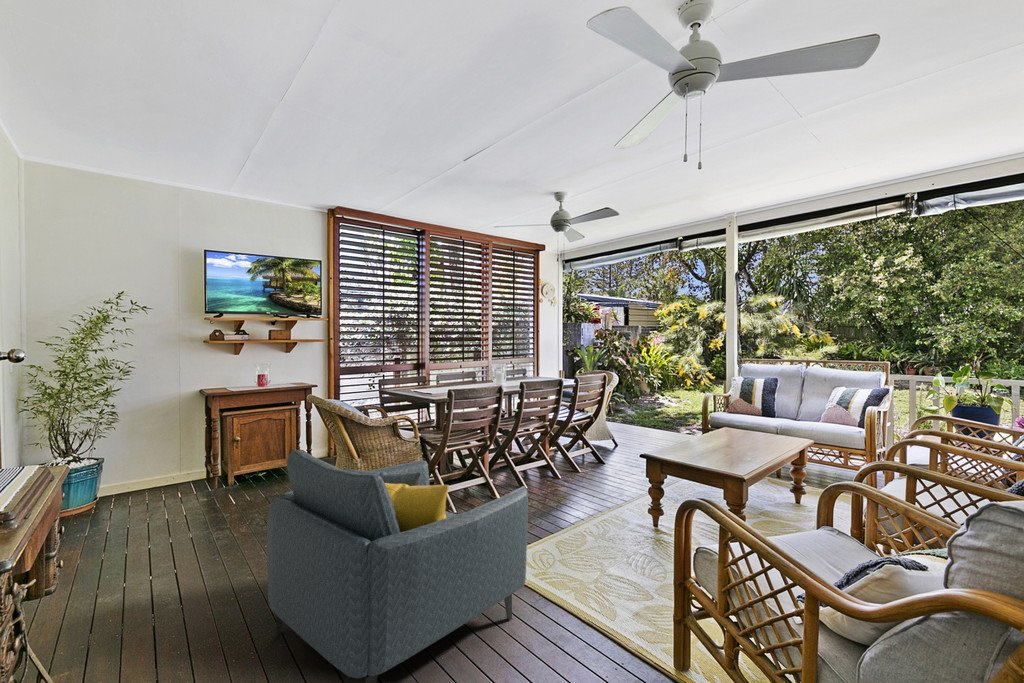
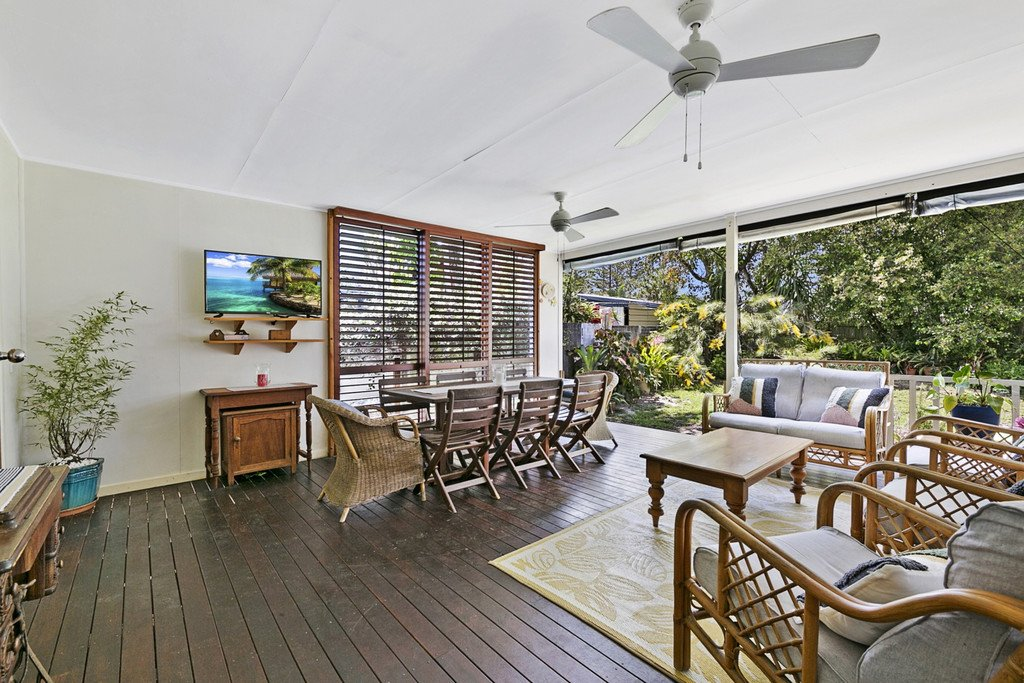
- armchair (400, 535)
